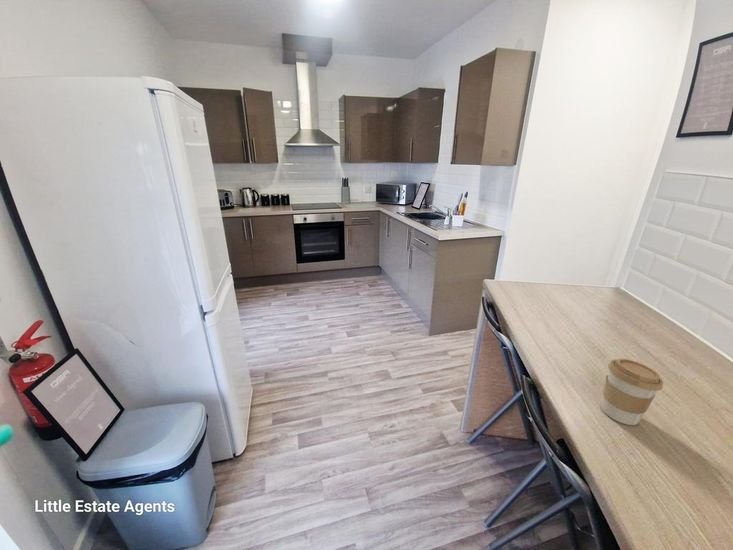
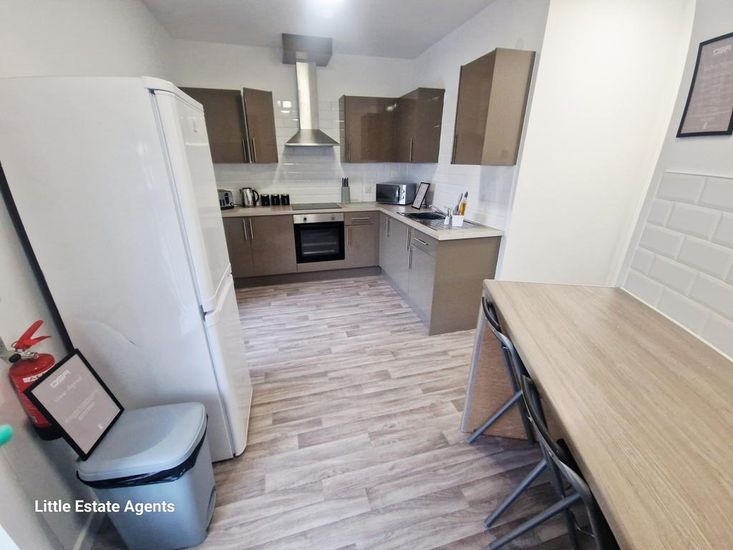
- coffee cup (628, 390)
